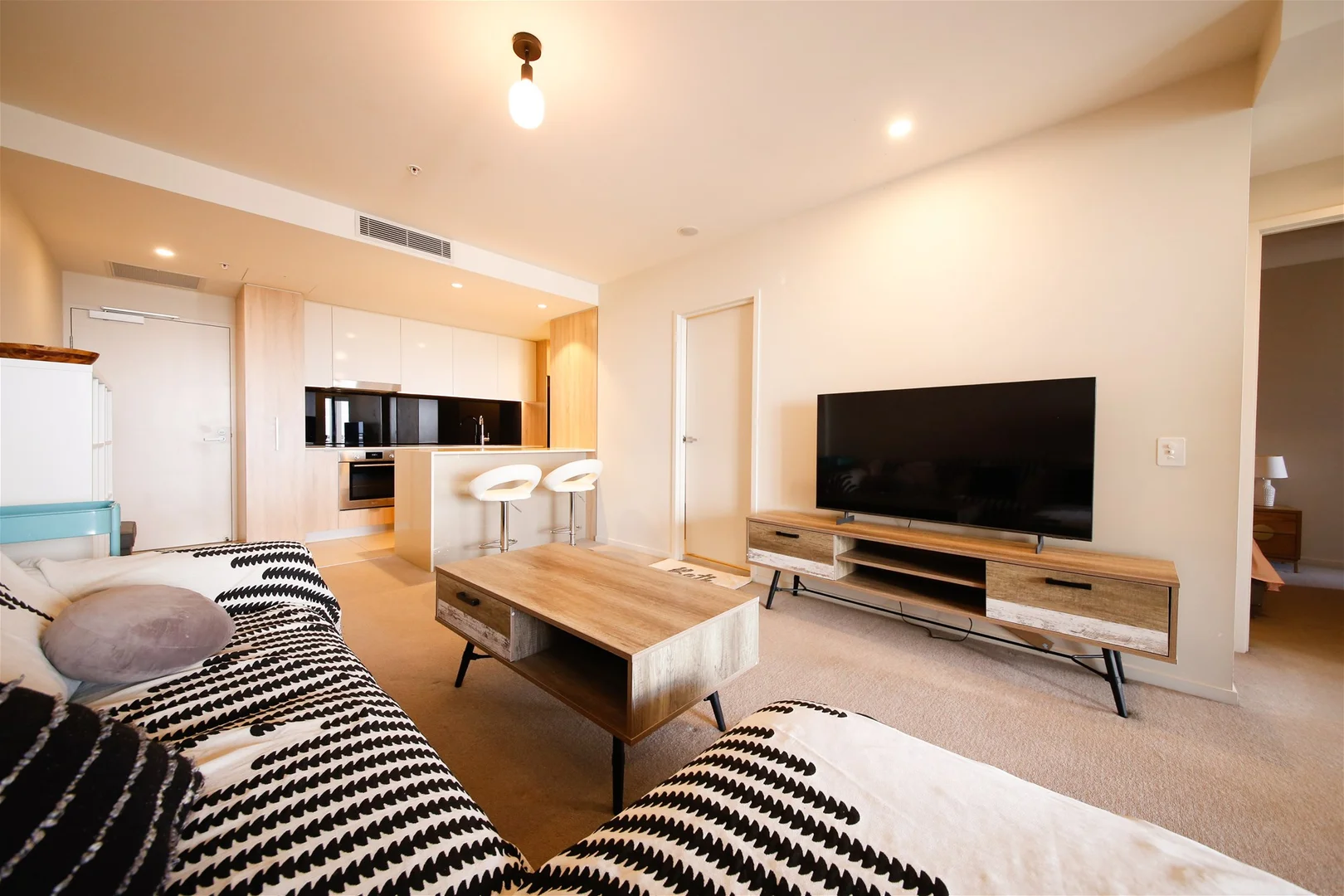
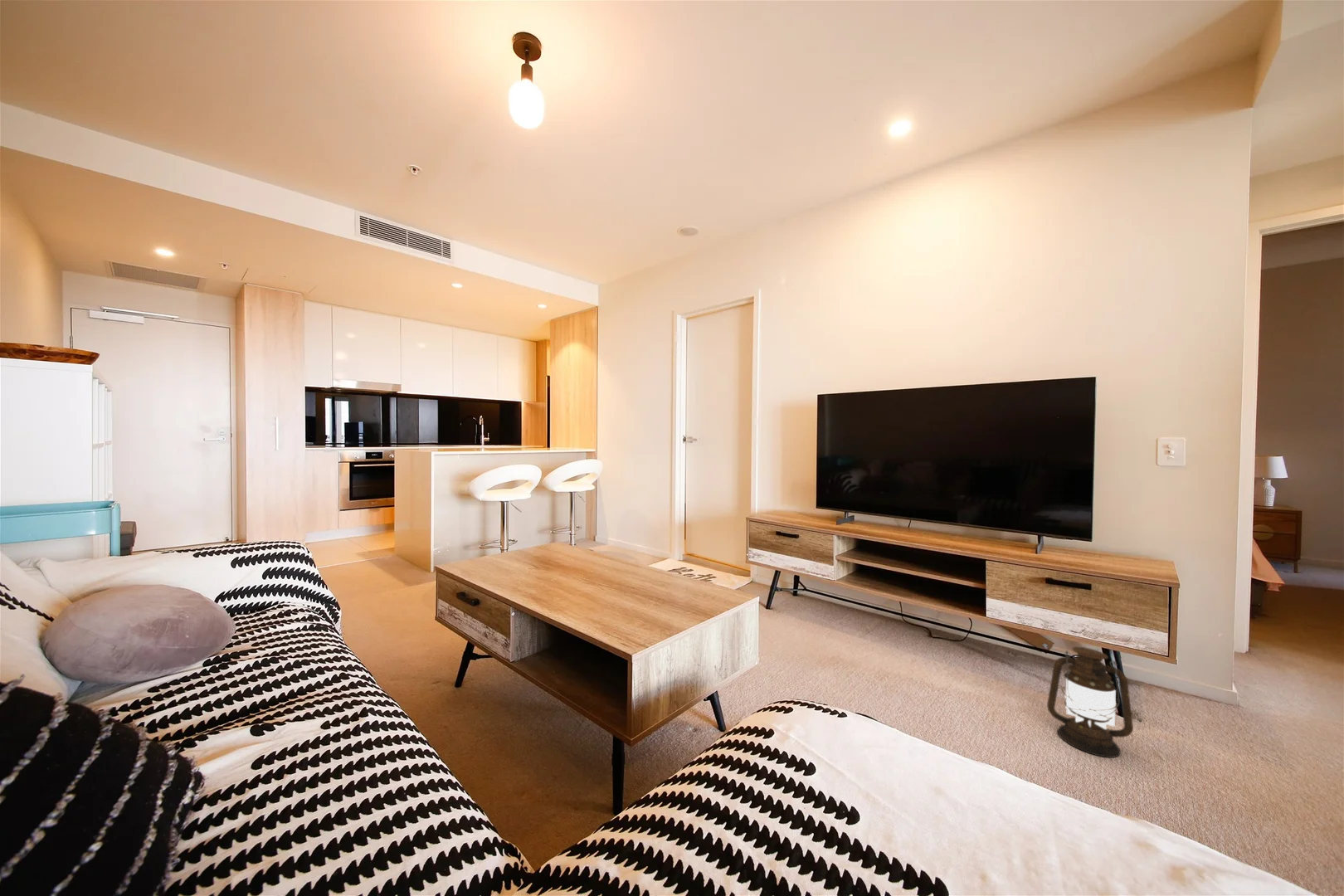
+ lantern (1080, 690)
